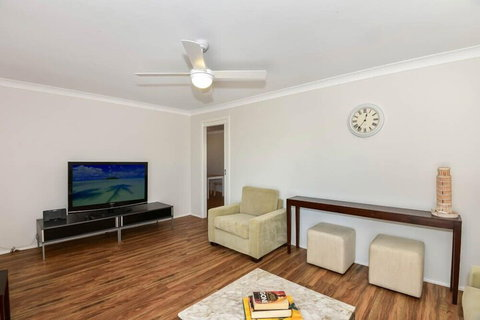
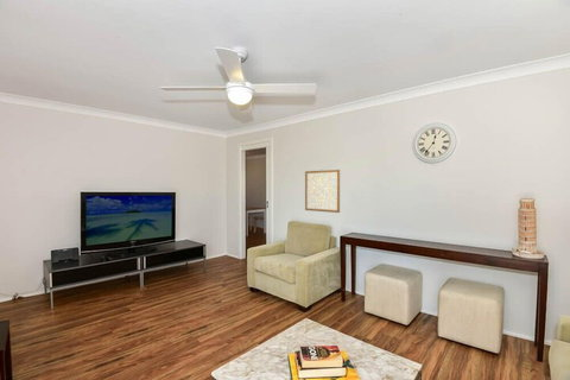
+ wall art (323, 190)
